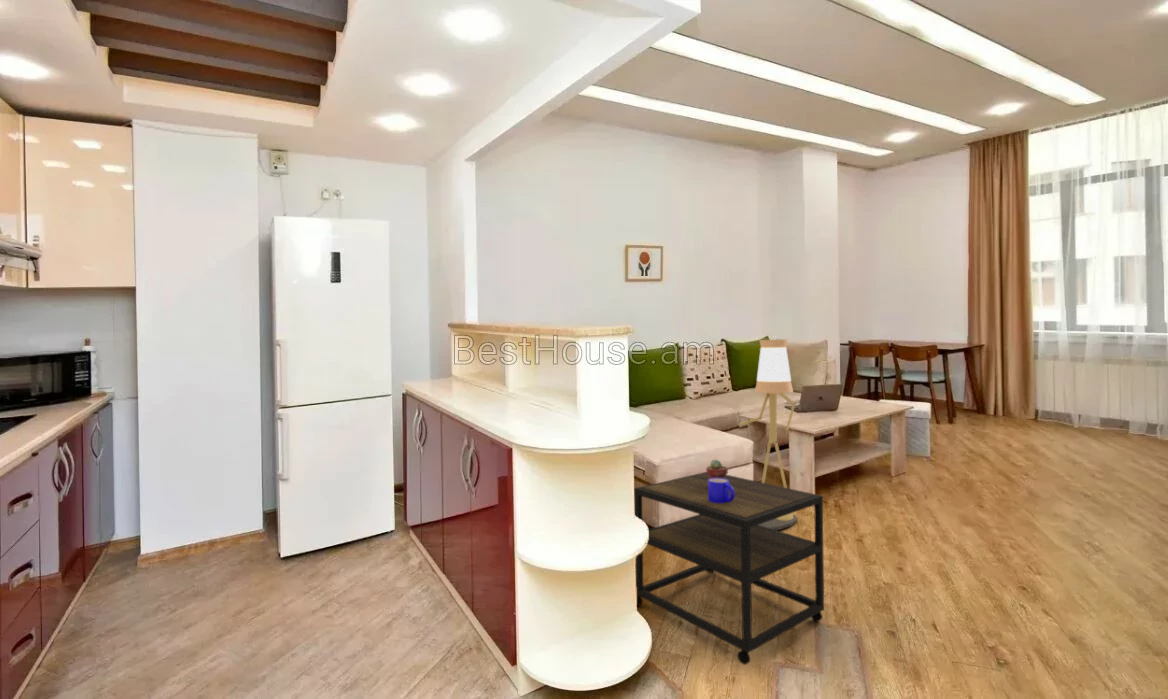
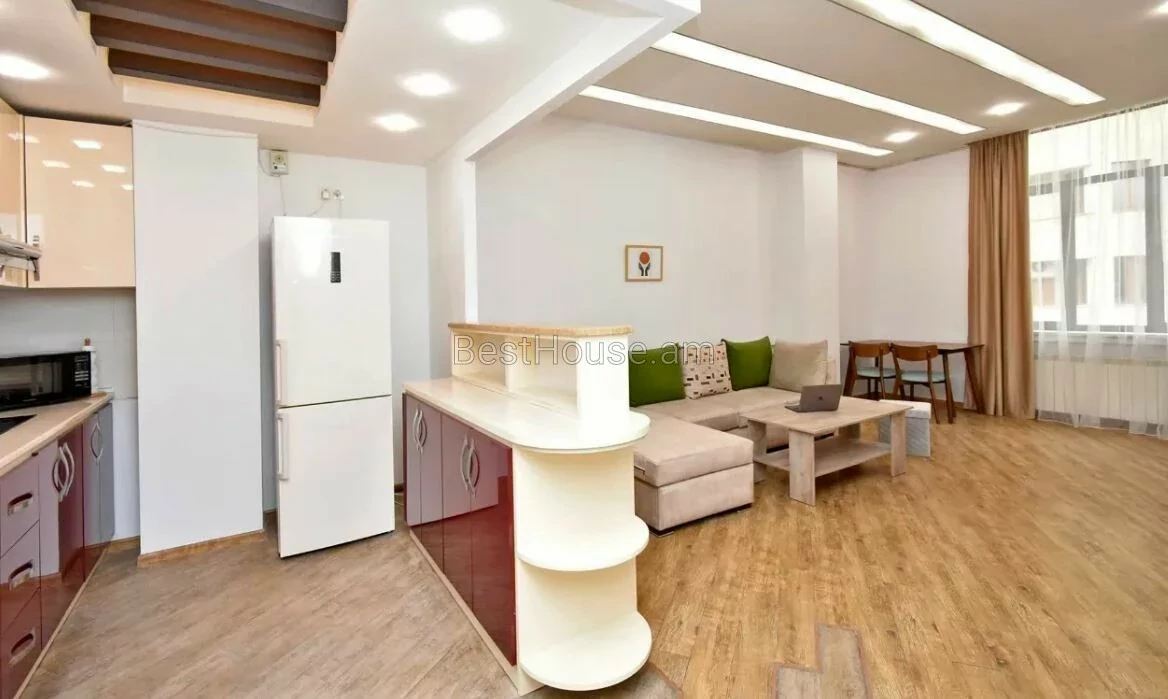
- side table (723, 551)
- mug (722, 490)
- potted succulent (716, 472)
- floor lamp (769, 404)
